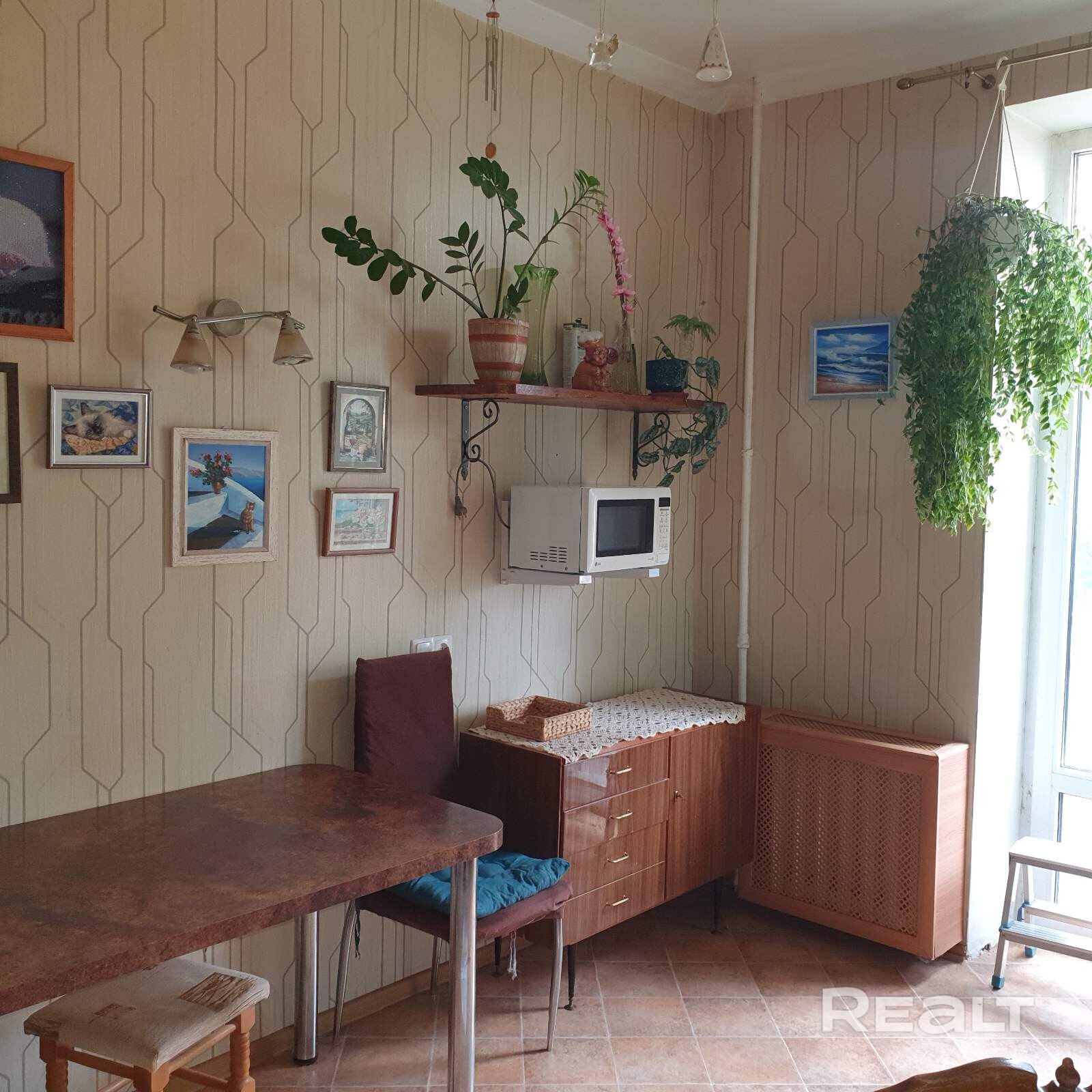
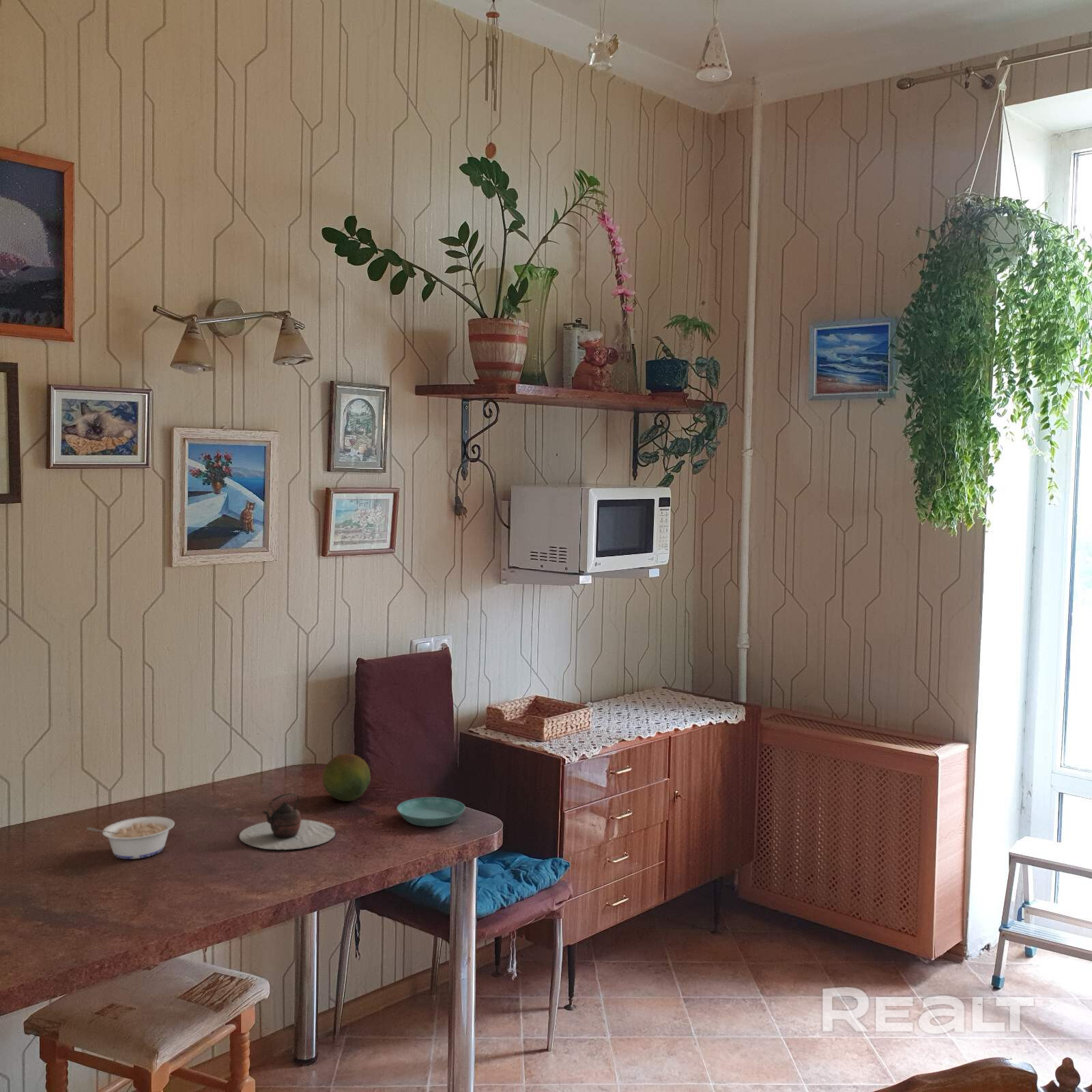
+ teapot (287, 813)
+ fruit (348, 777)
+ legume (136, 837)
+ saucer (431, 813)
